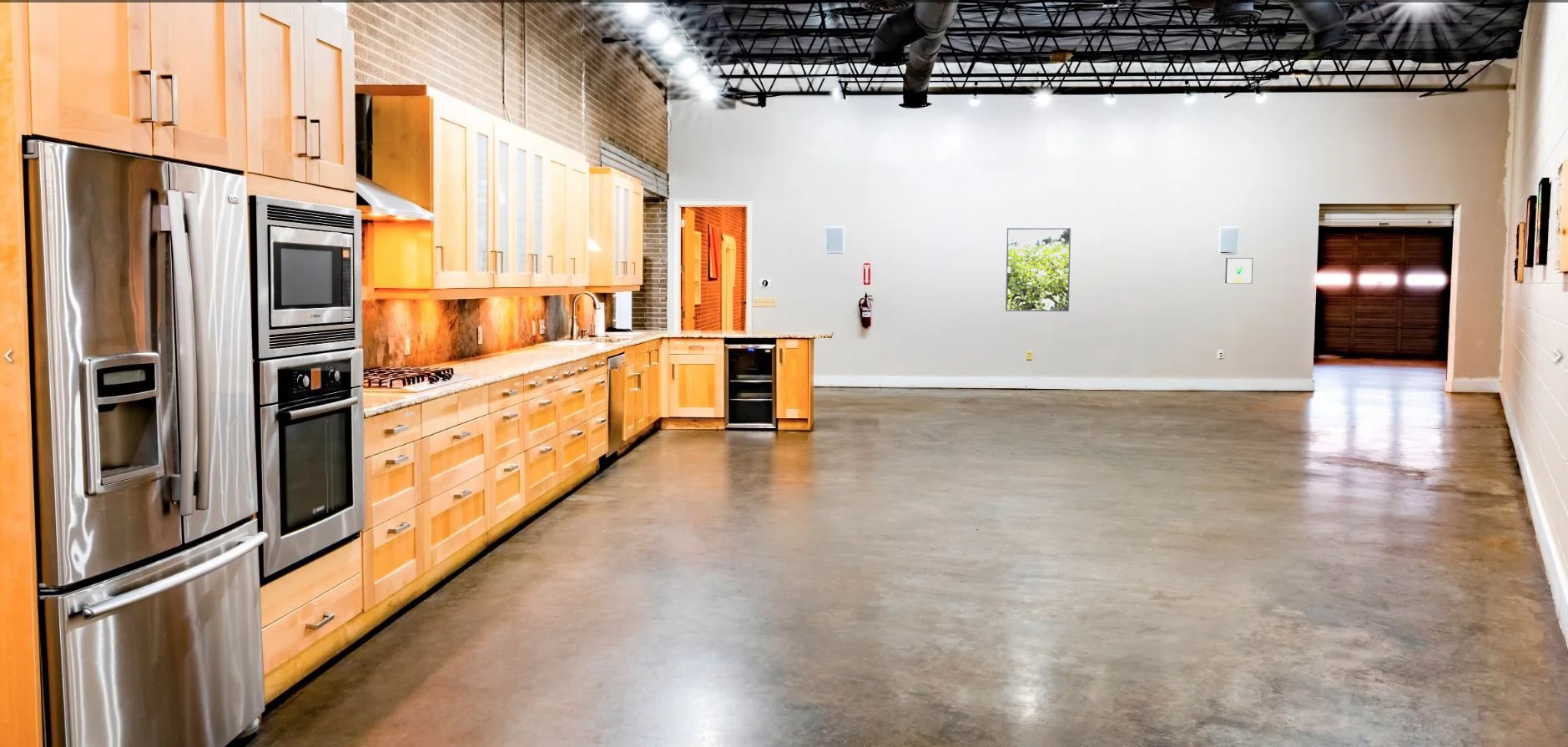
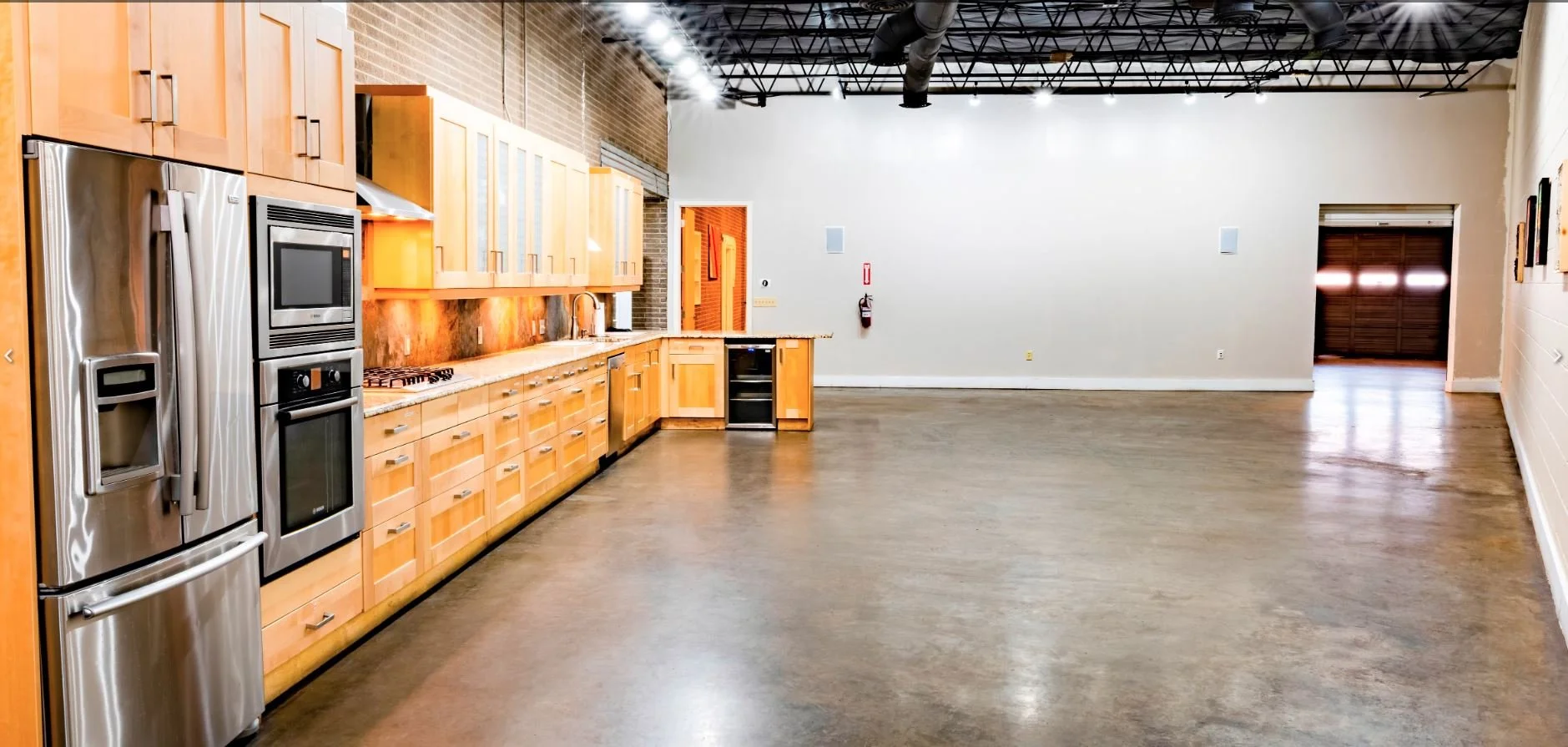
- wall art (1238, 270)
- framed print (1037, 270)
